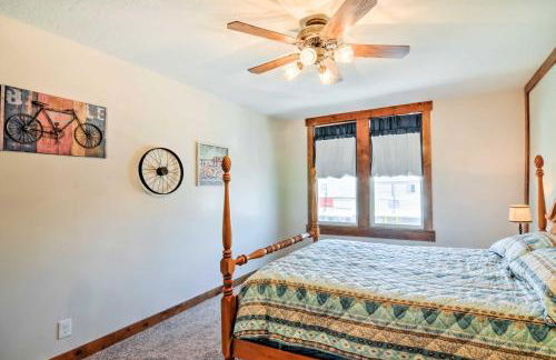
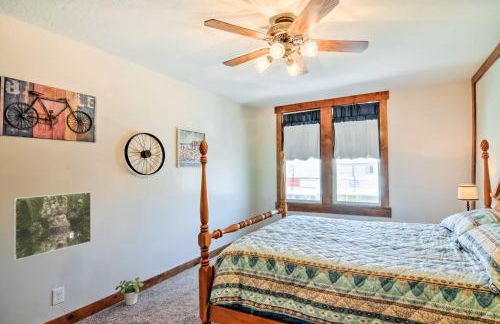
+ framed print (56, 222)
+ potted plant (130, 291)
